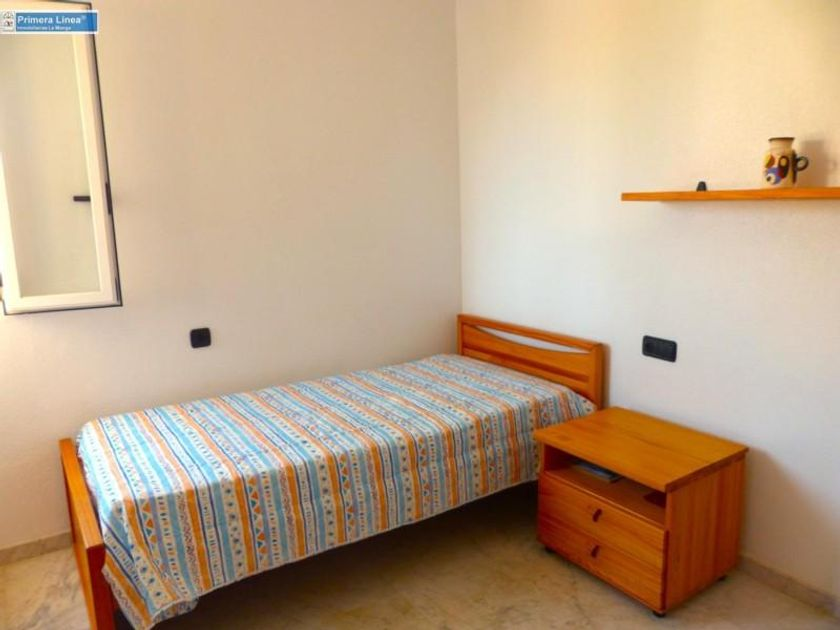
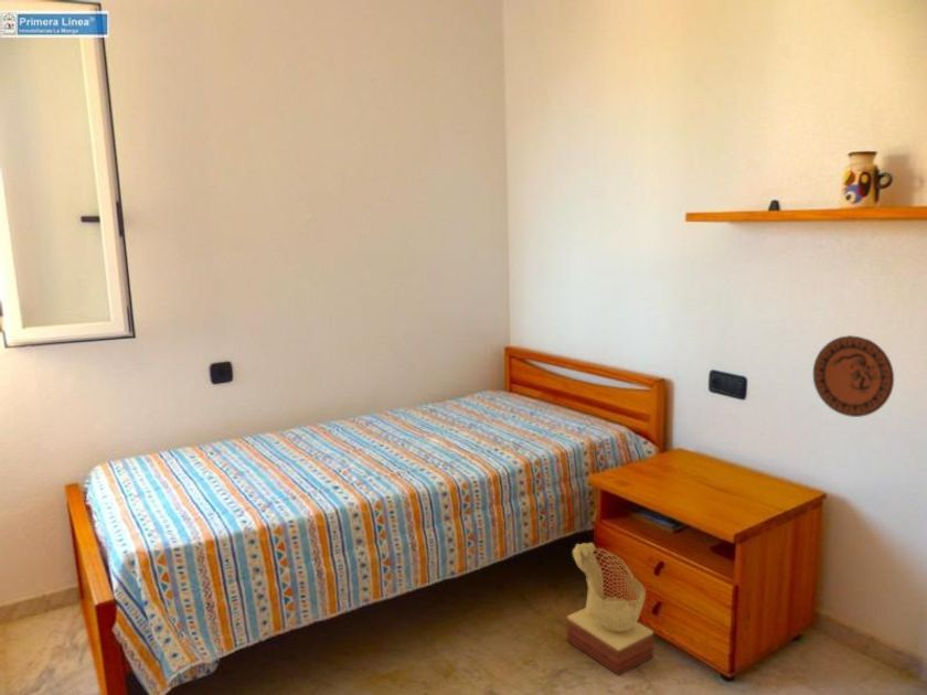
+ basket (608, 598)
+ decorative plate (852, 376)
